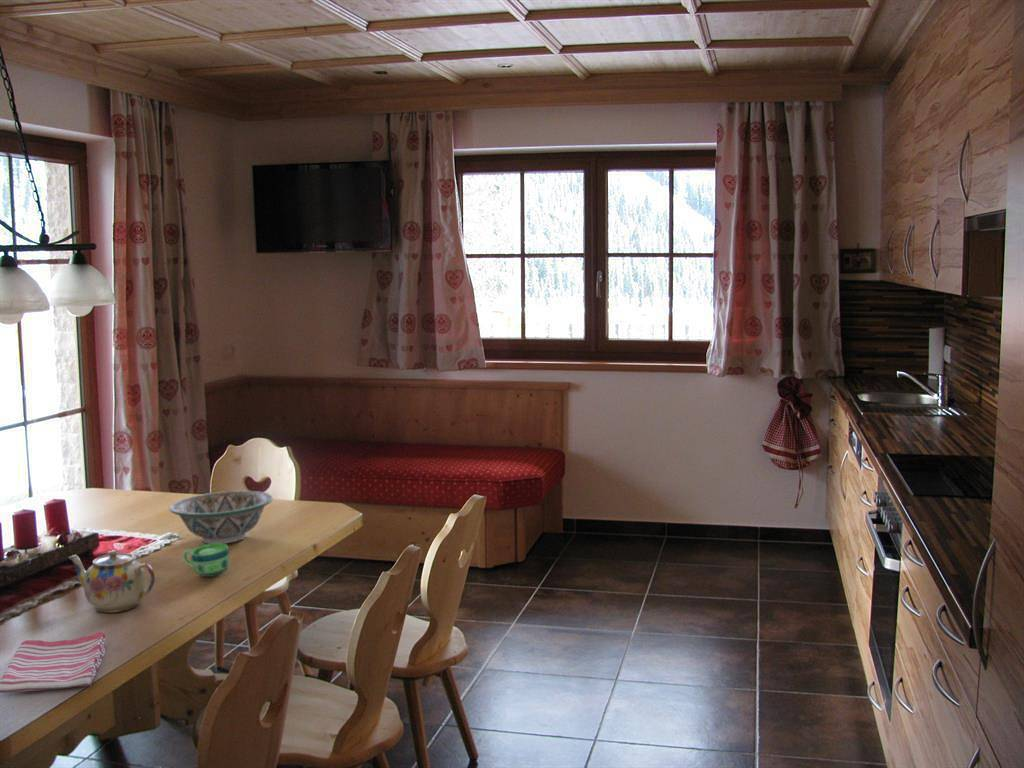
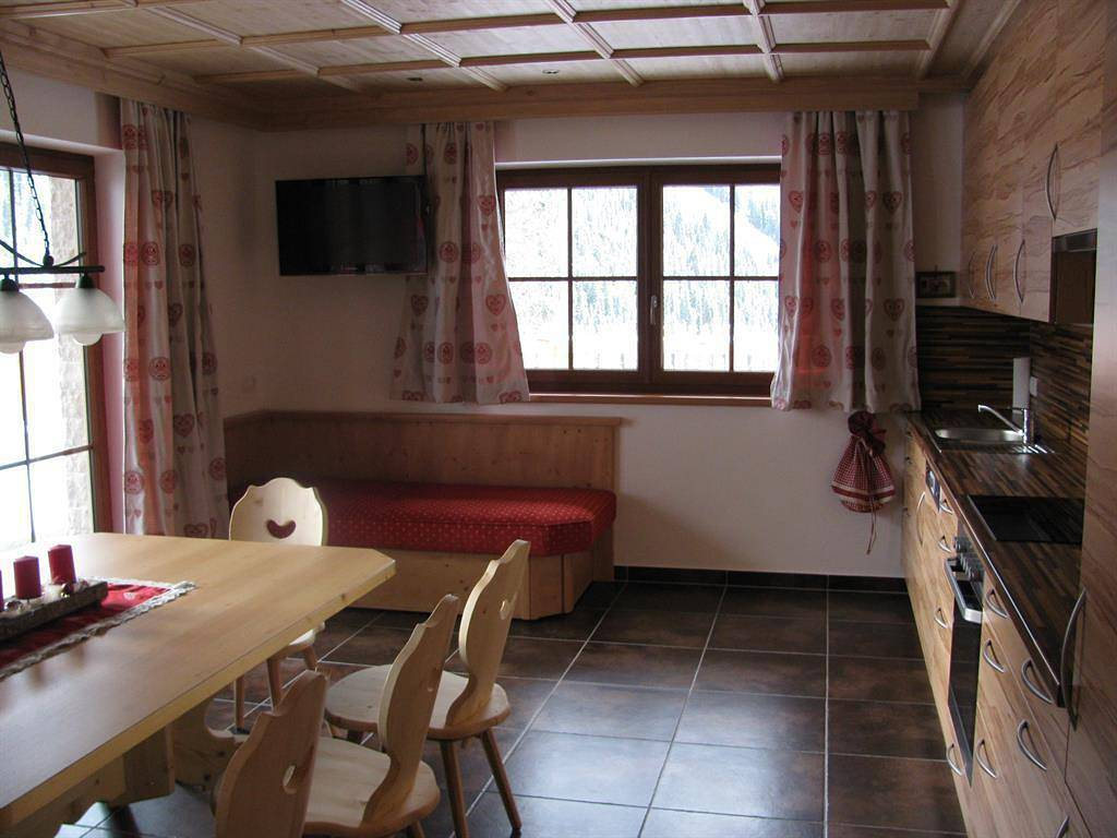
- cup (204, 561)
- teapot (111, 578)
- dish towel (53, 661)
- decorative bowl (222, 519)
